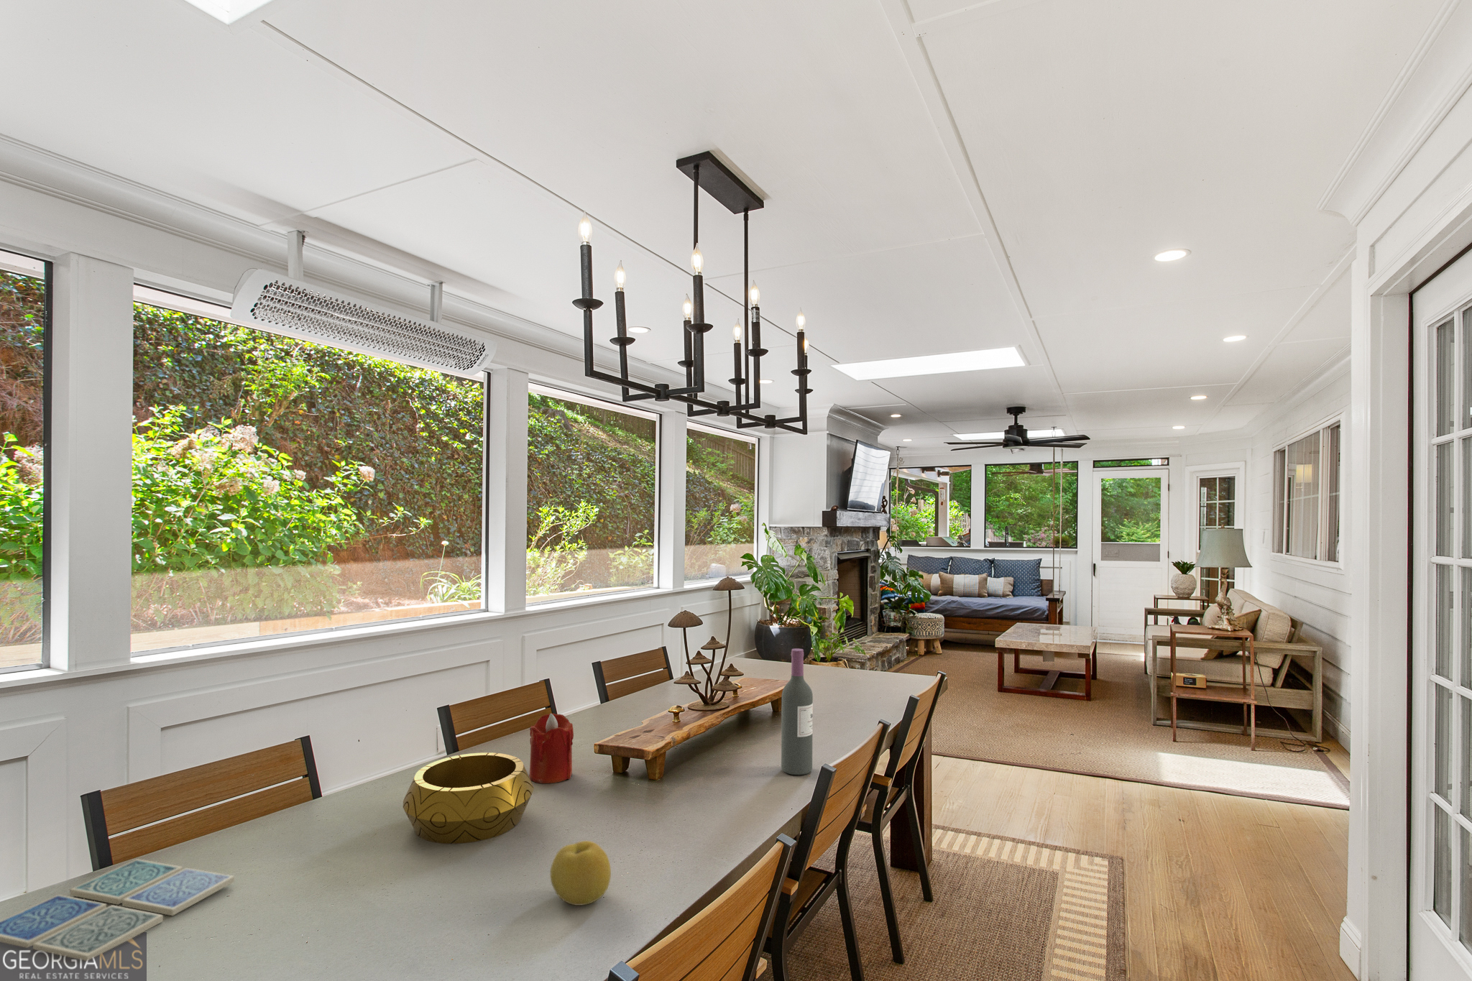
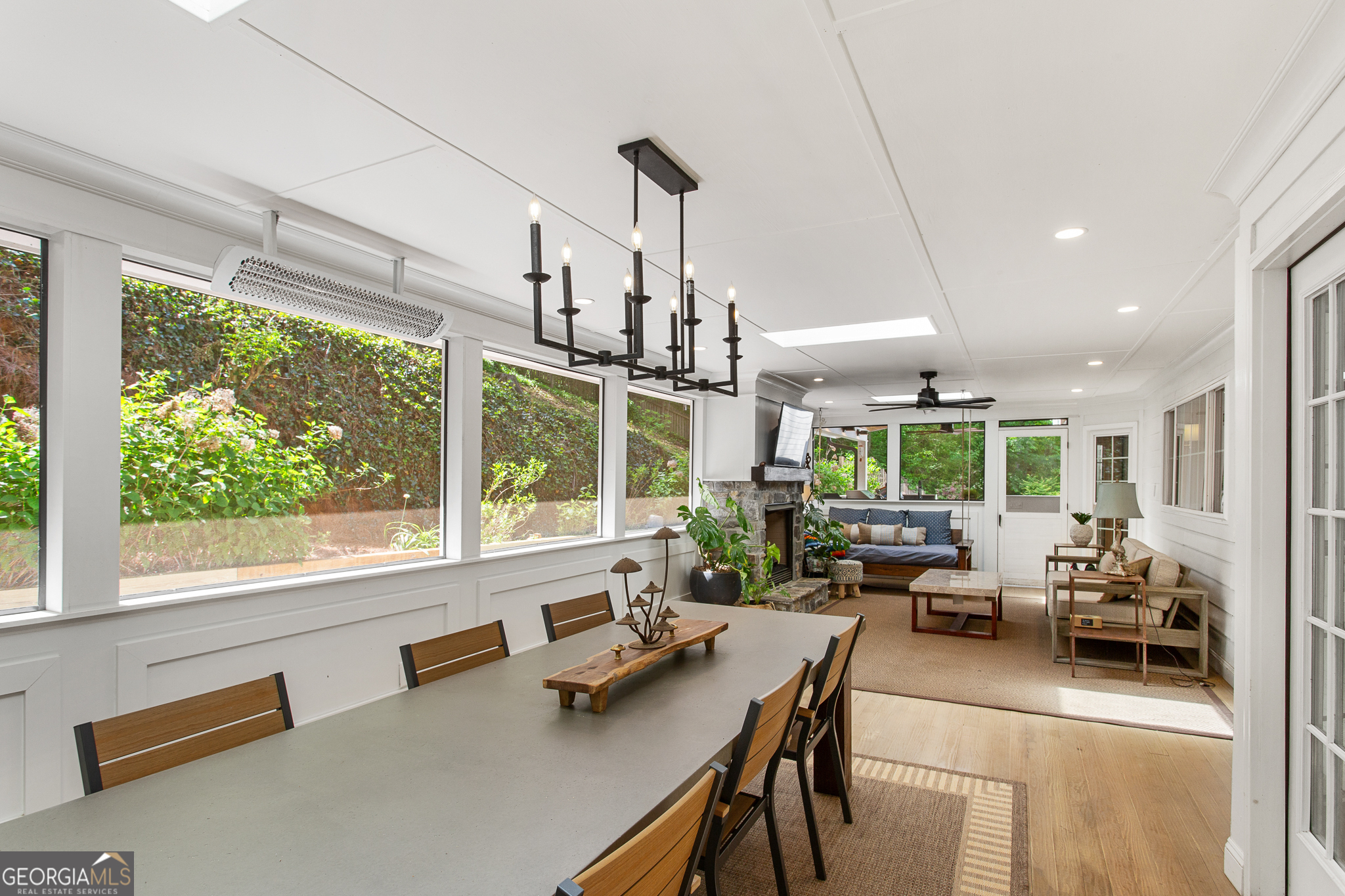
- wine bottle (797, 709)
- decorative bowl (470, 796)
- fruit (580, 872)
- candle (552, 743)
- drink coaster (114, 903)
